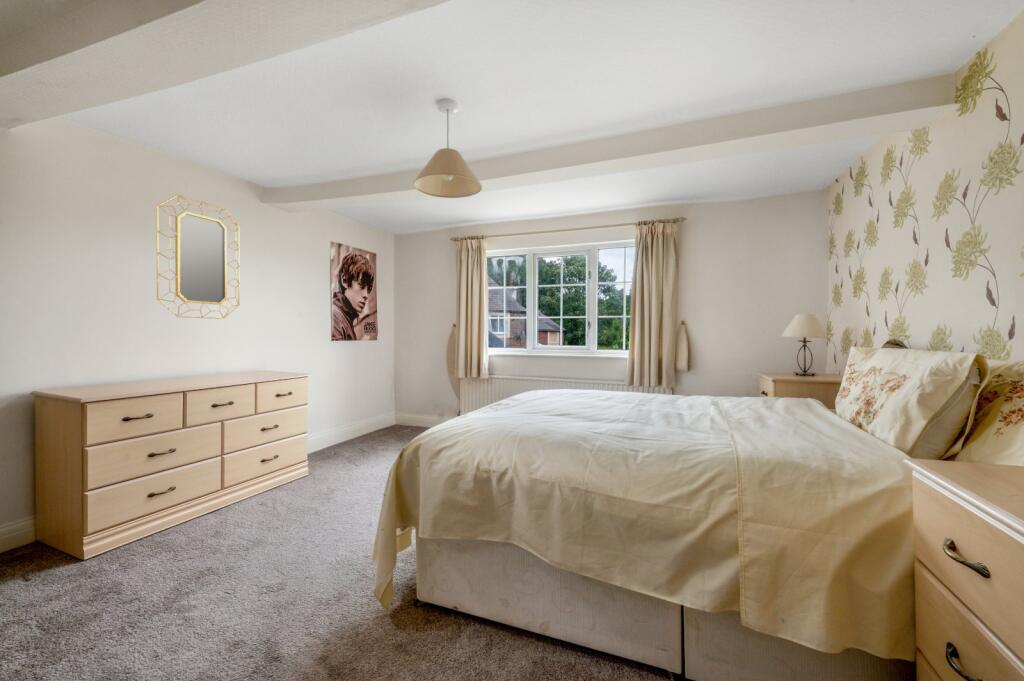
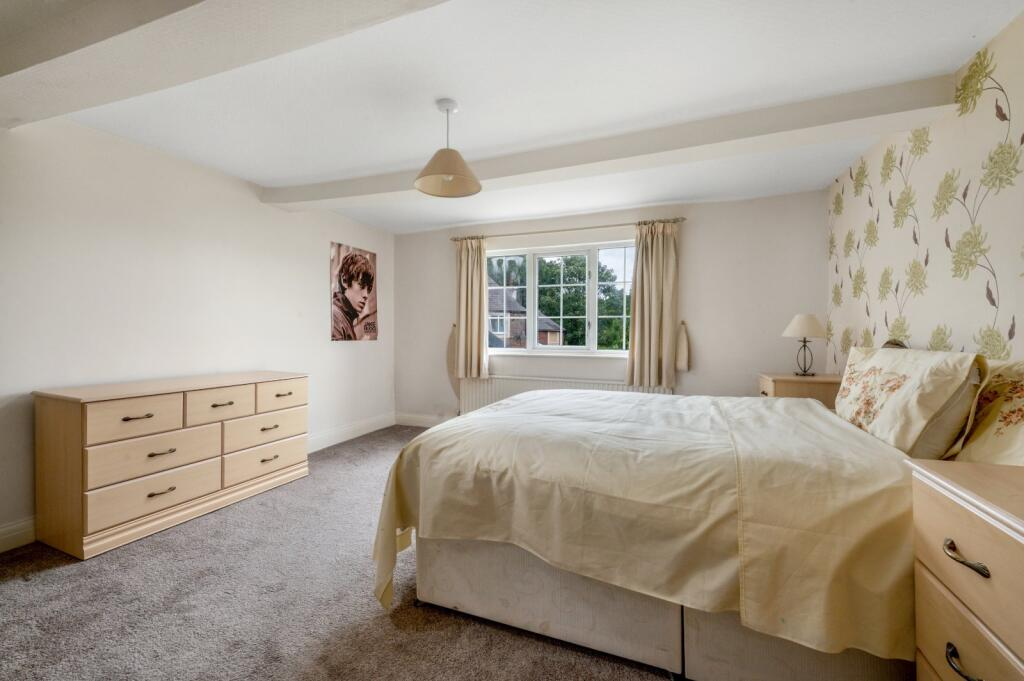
- home mirror (203, 259)
